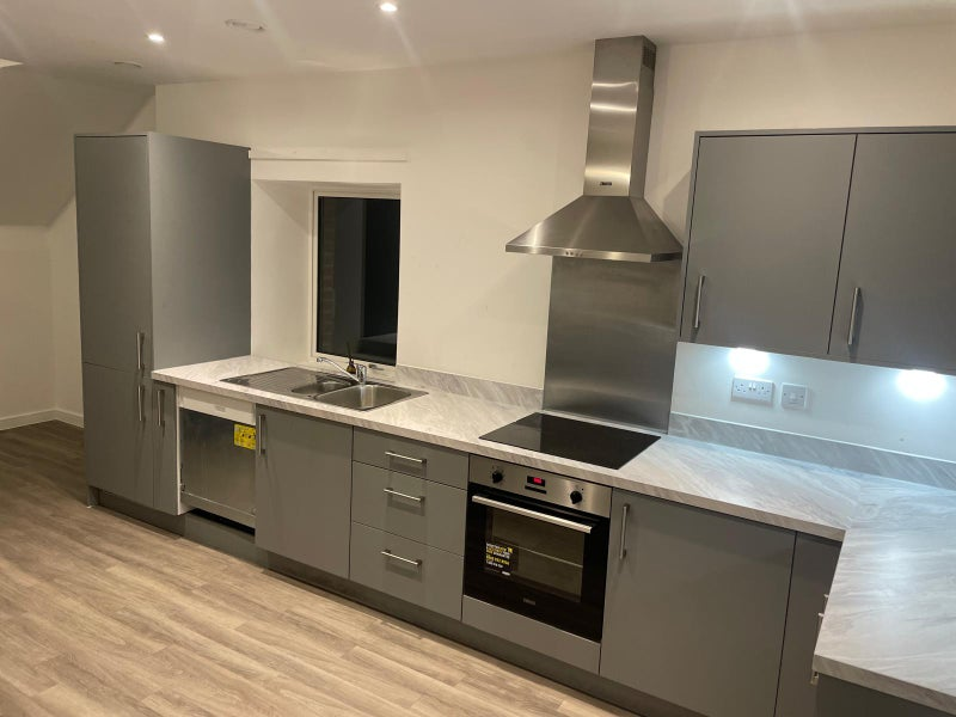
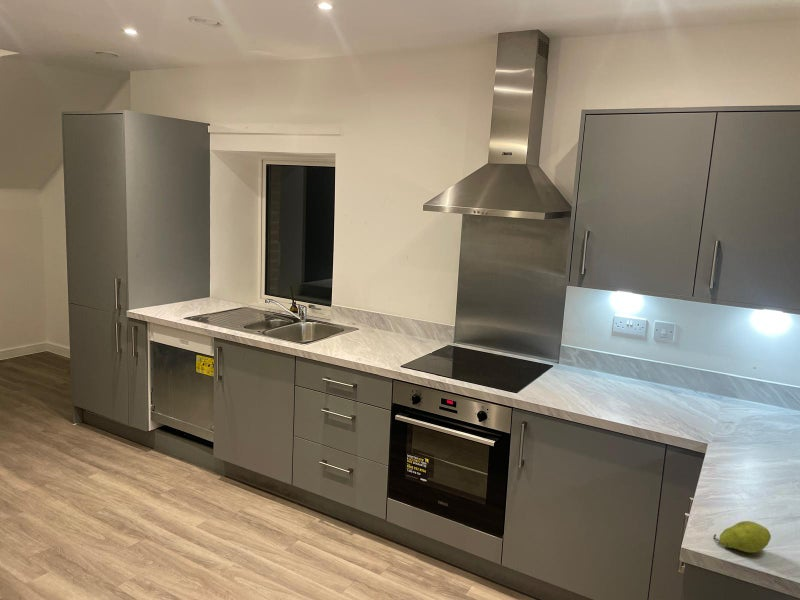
+ fruit (741, 533)
